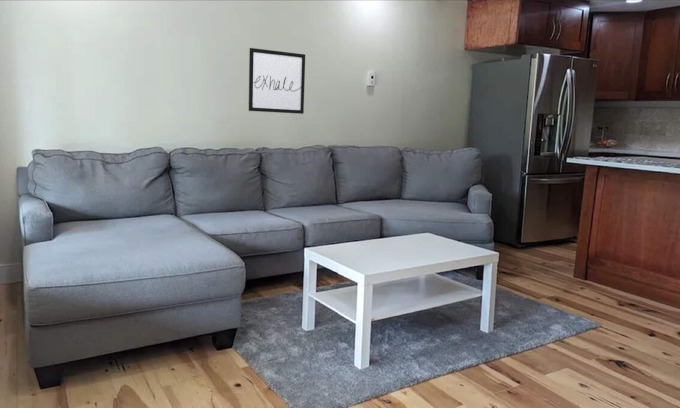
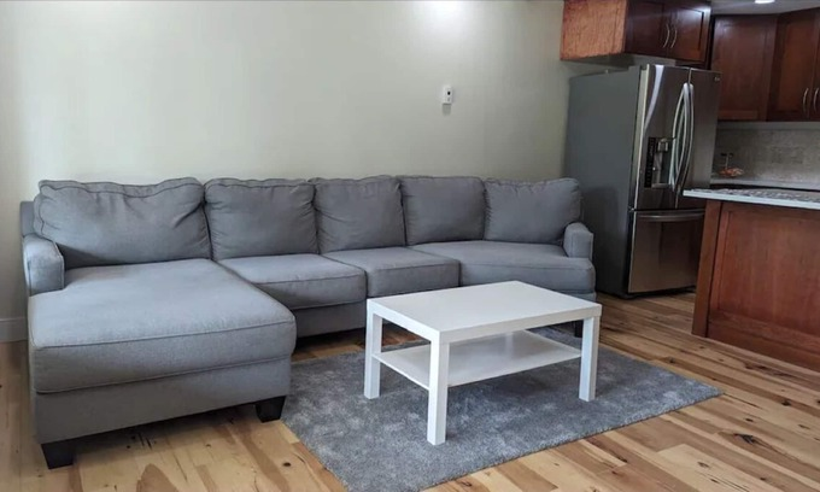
- wall art (277, 82)
